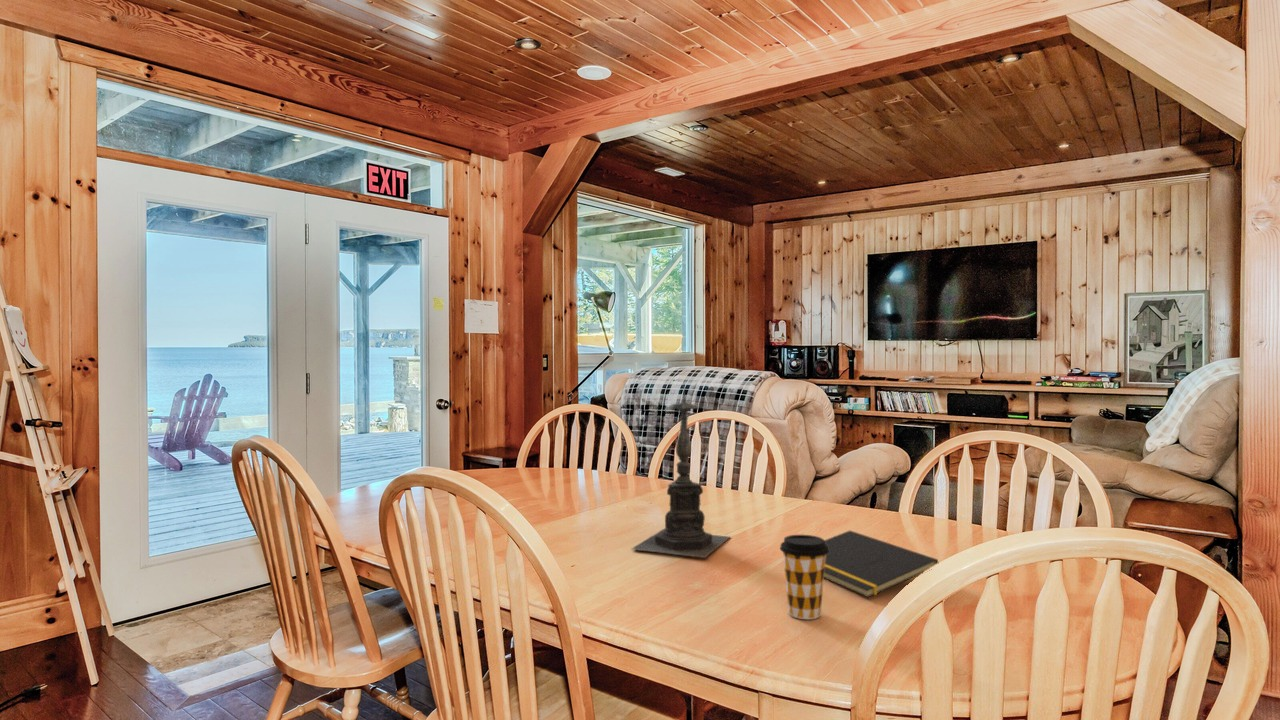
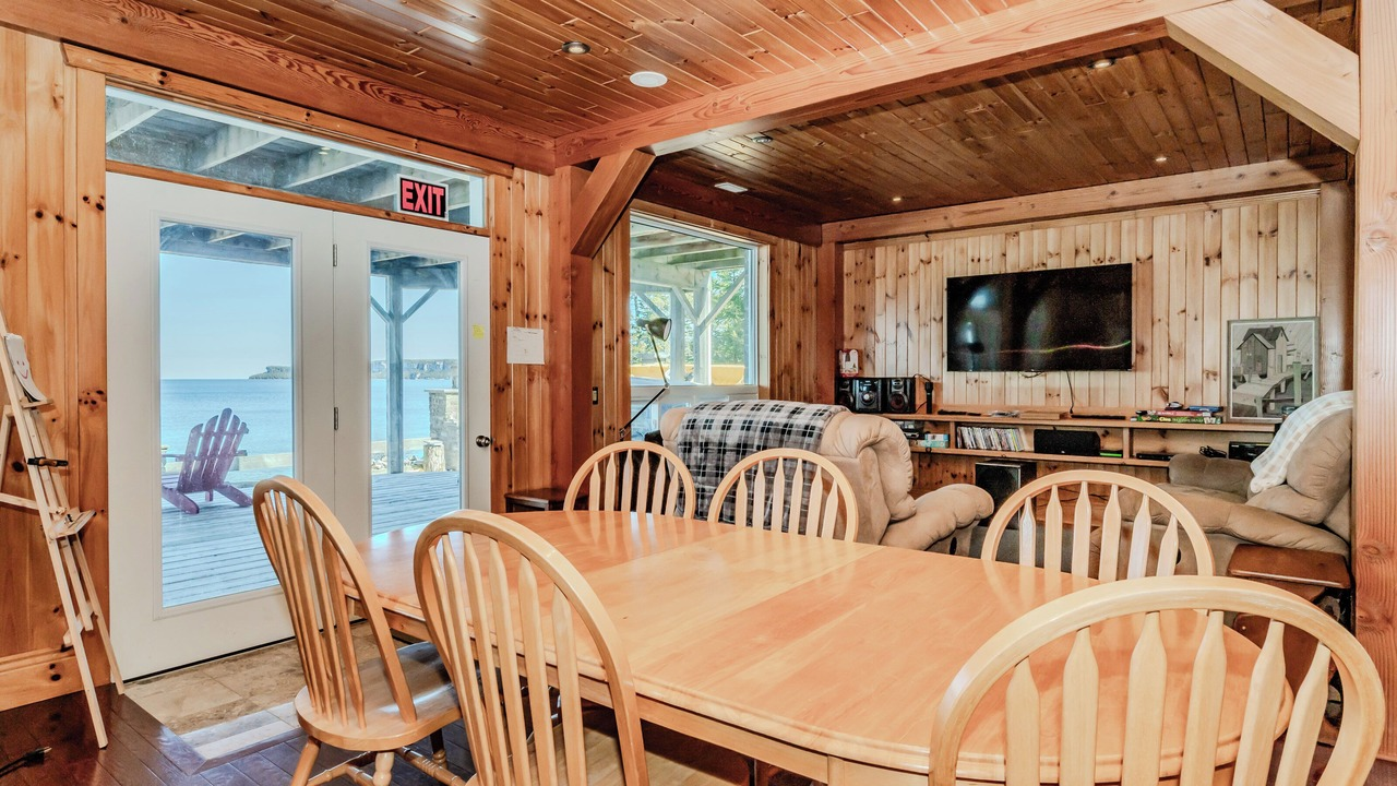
- candle holder (682, 462)
- notepad (858, 560)
- coffee cup (804, 576)
